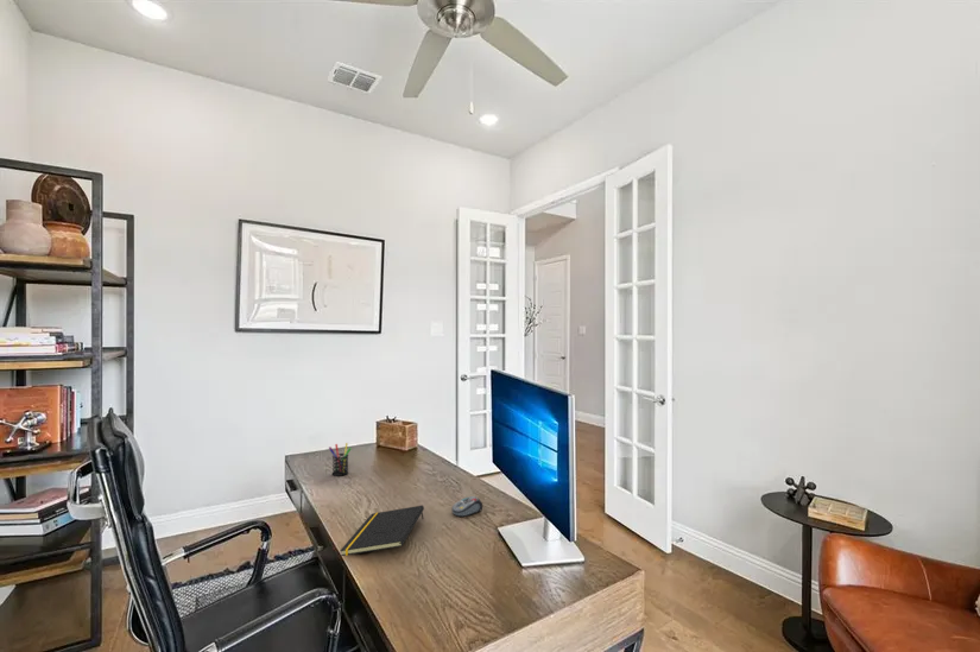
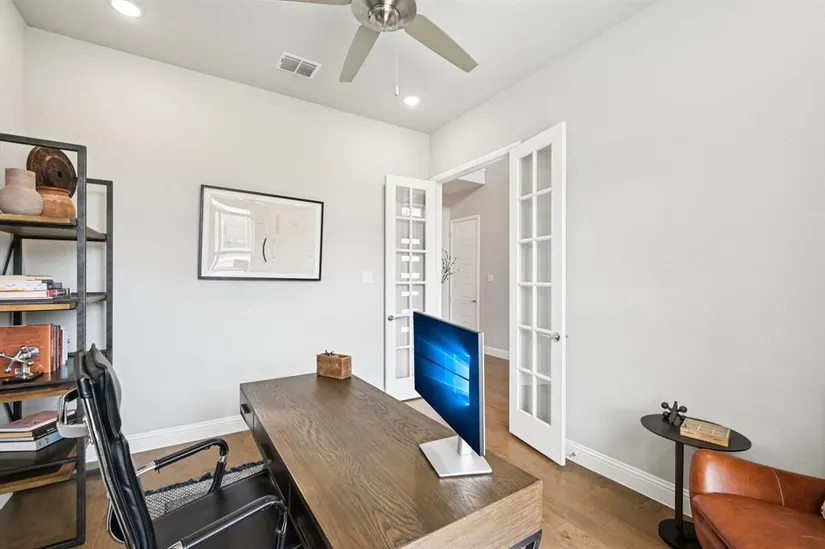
- pen holder (341, 457)
- notepad (385, 528)
- computer mouse (467, 505)
